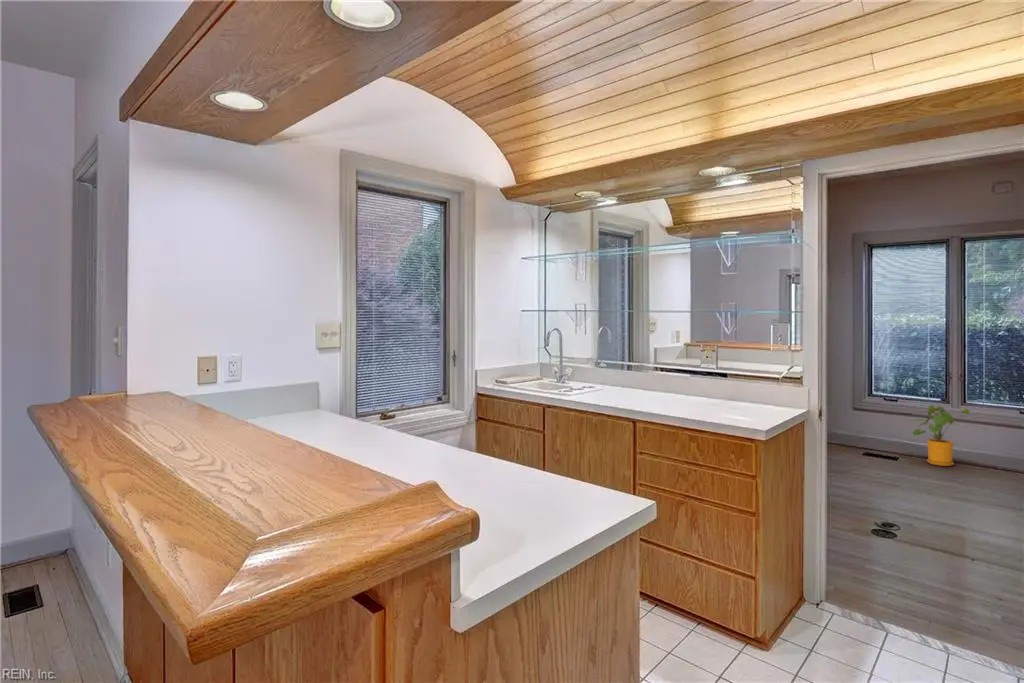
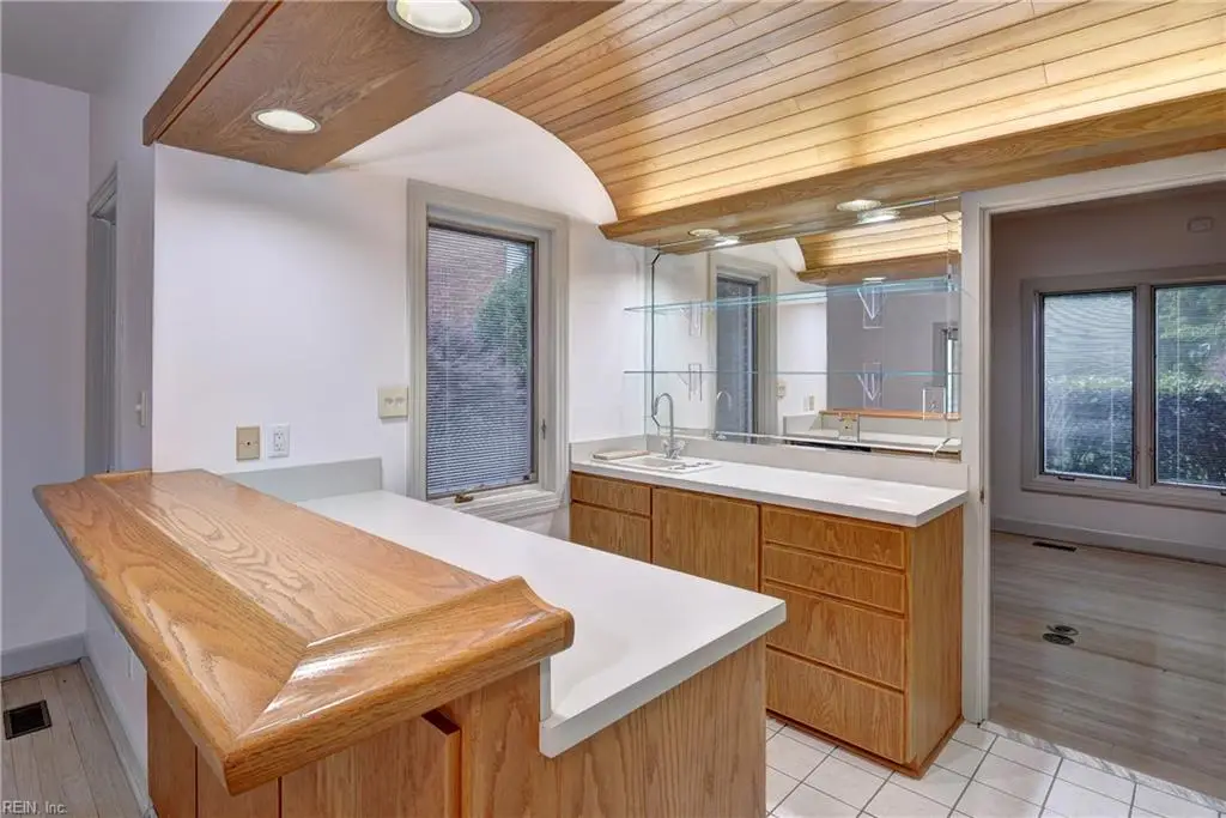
- house plant (938, 434)
